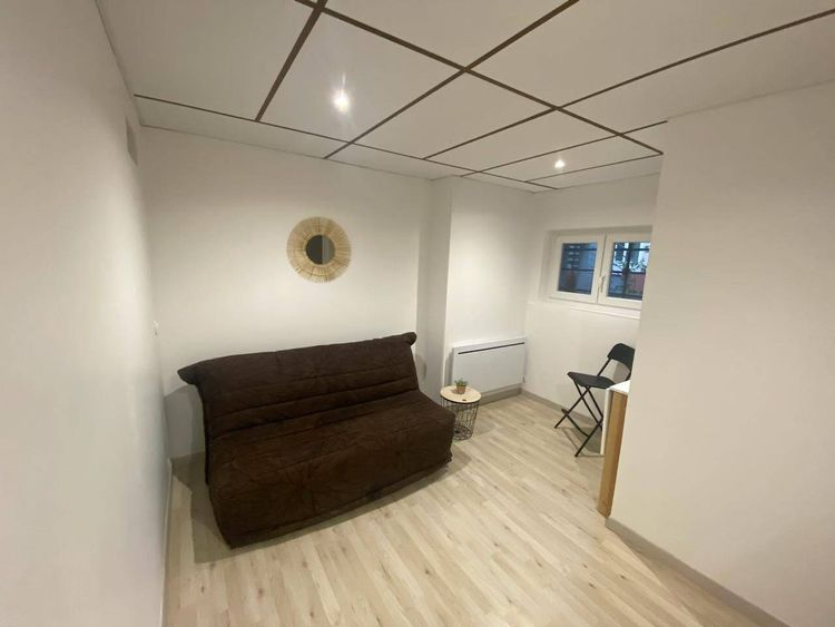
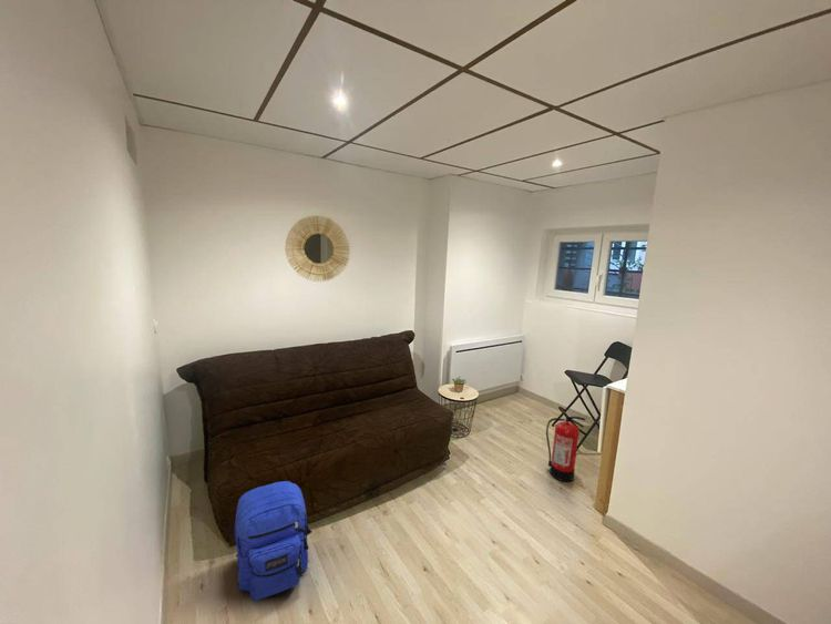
+ backpack (276, 534)
+ fire extinguisher (562, 443)
